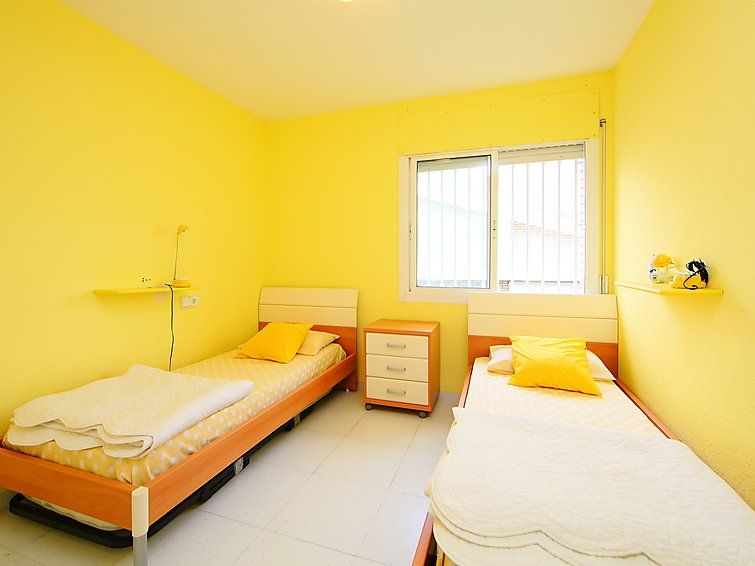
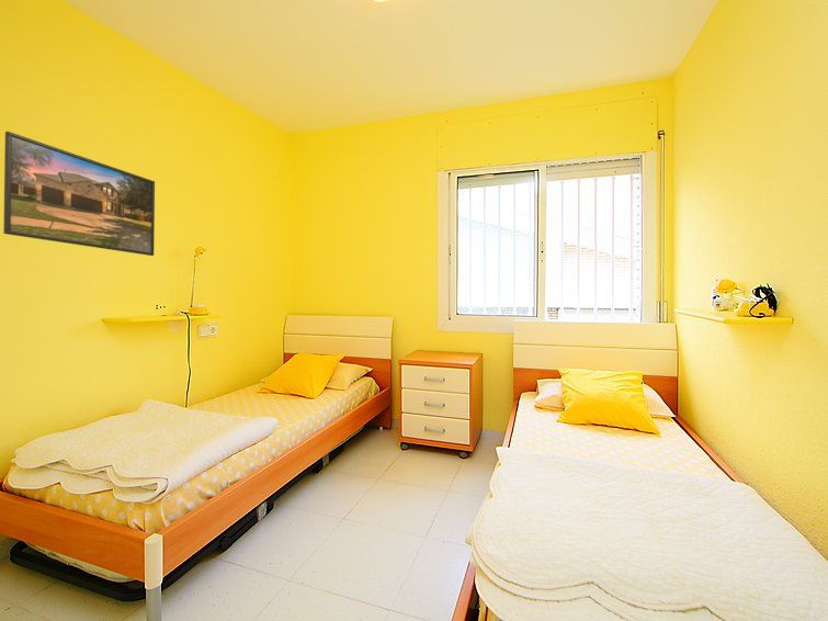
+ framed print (91, 203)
